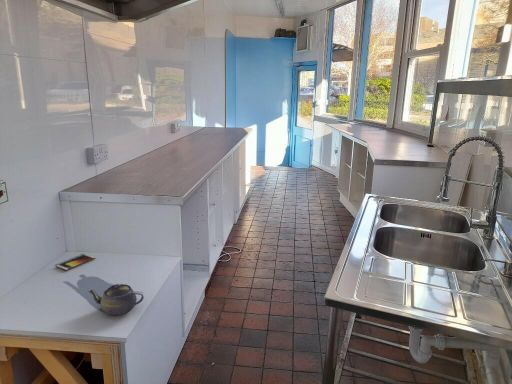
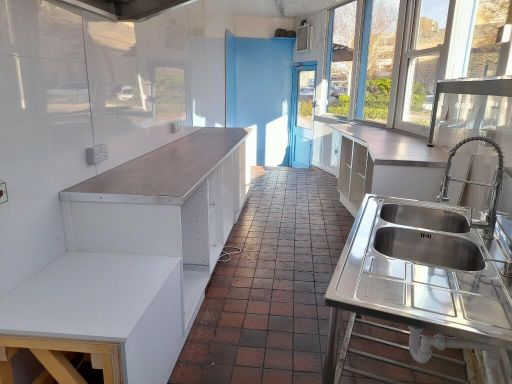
- smartphone (76, 262)
- teapot (116, 297)
